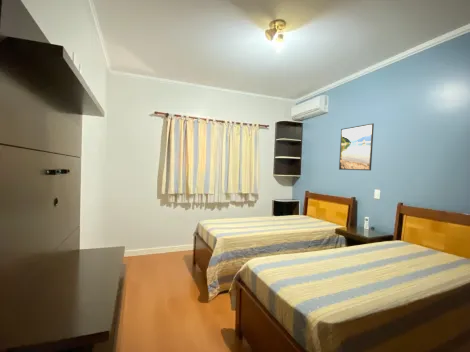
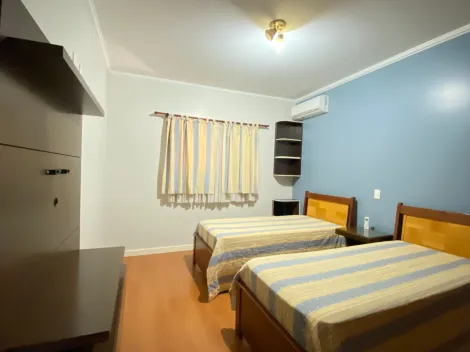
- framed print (355, 148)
